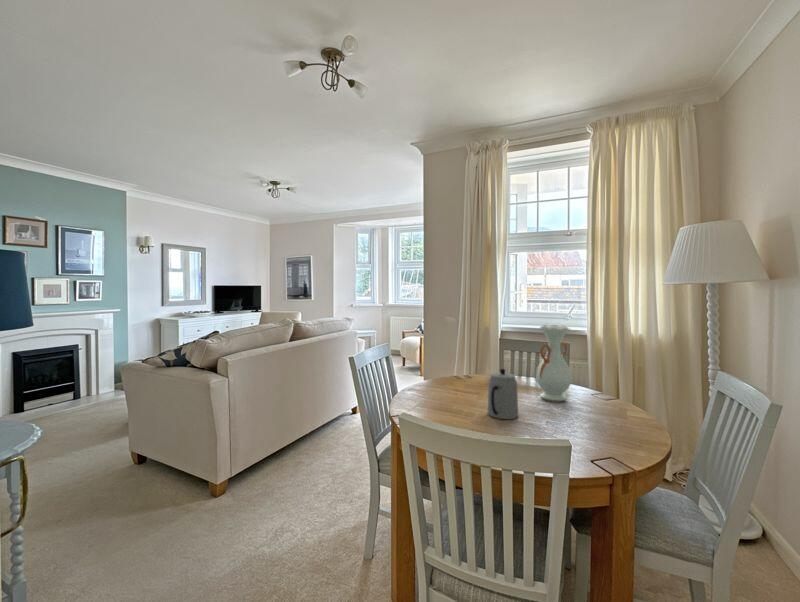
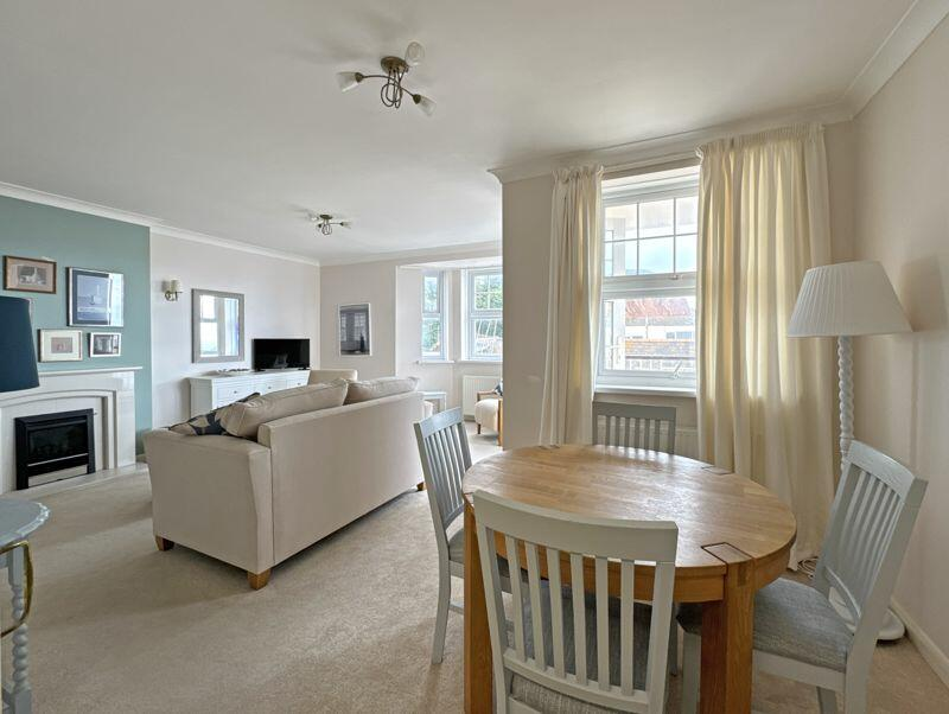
- teapot (503, 391)
- vase (553, 362)
